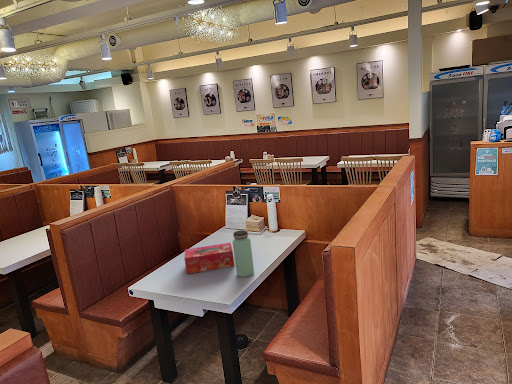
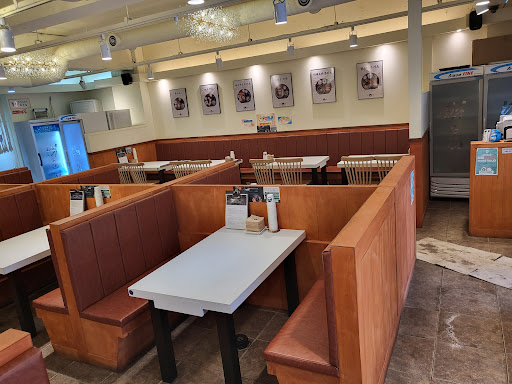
- tissue box (209, 257)
- bottle (242, 253)
